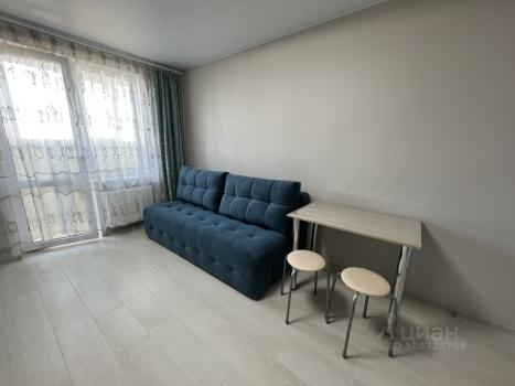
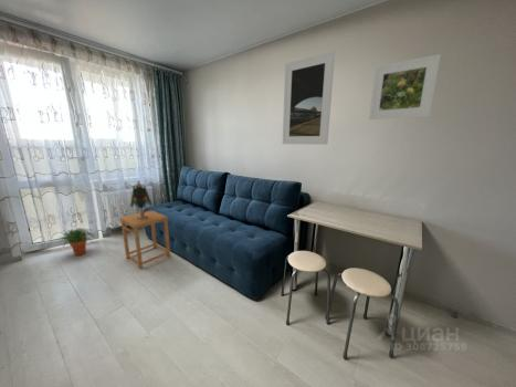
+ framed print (305, 103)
+ side table (152, 237)
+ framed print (401, 90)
+ table lamp (140, 199)
+ potted plant (77, 241)
